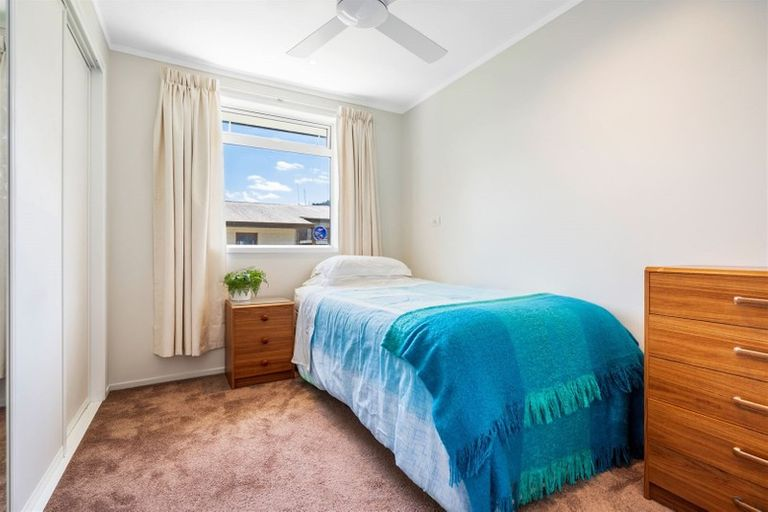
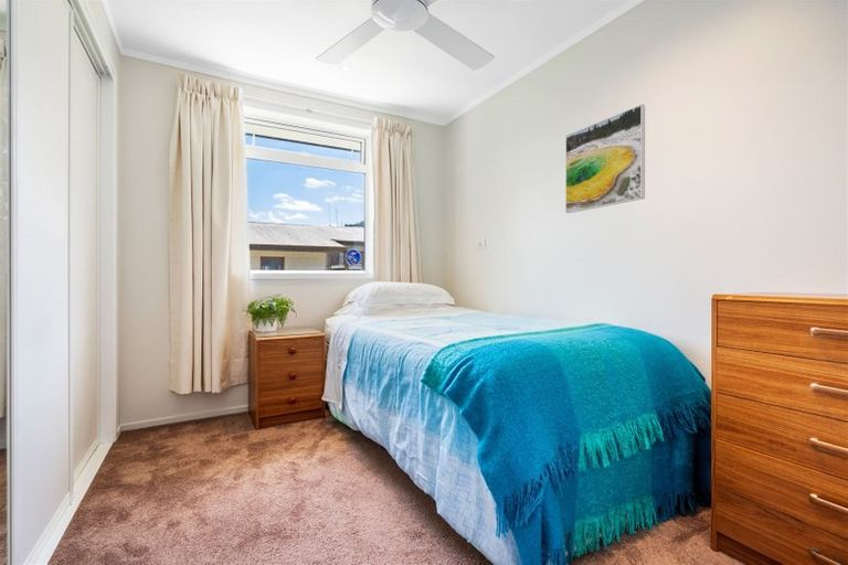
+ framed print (601, 163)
